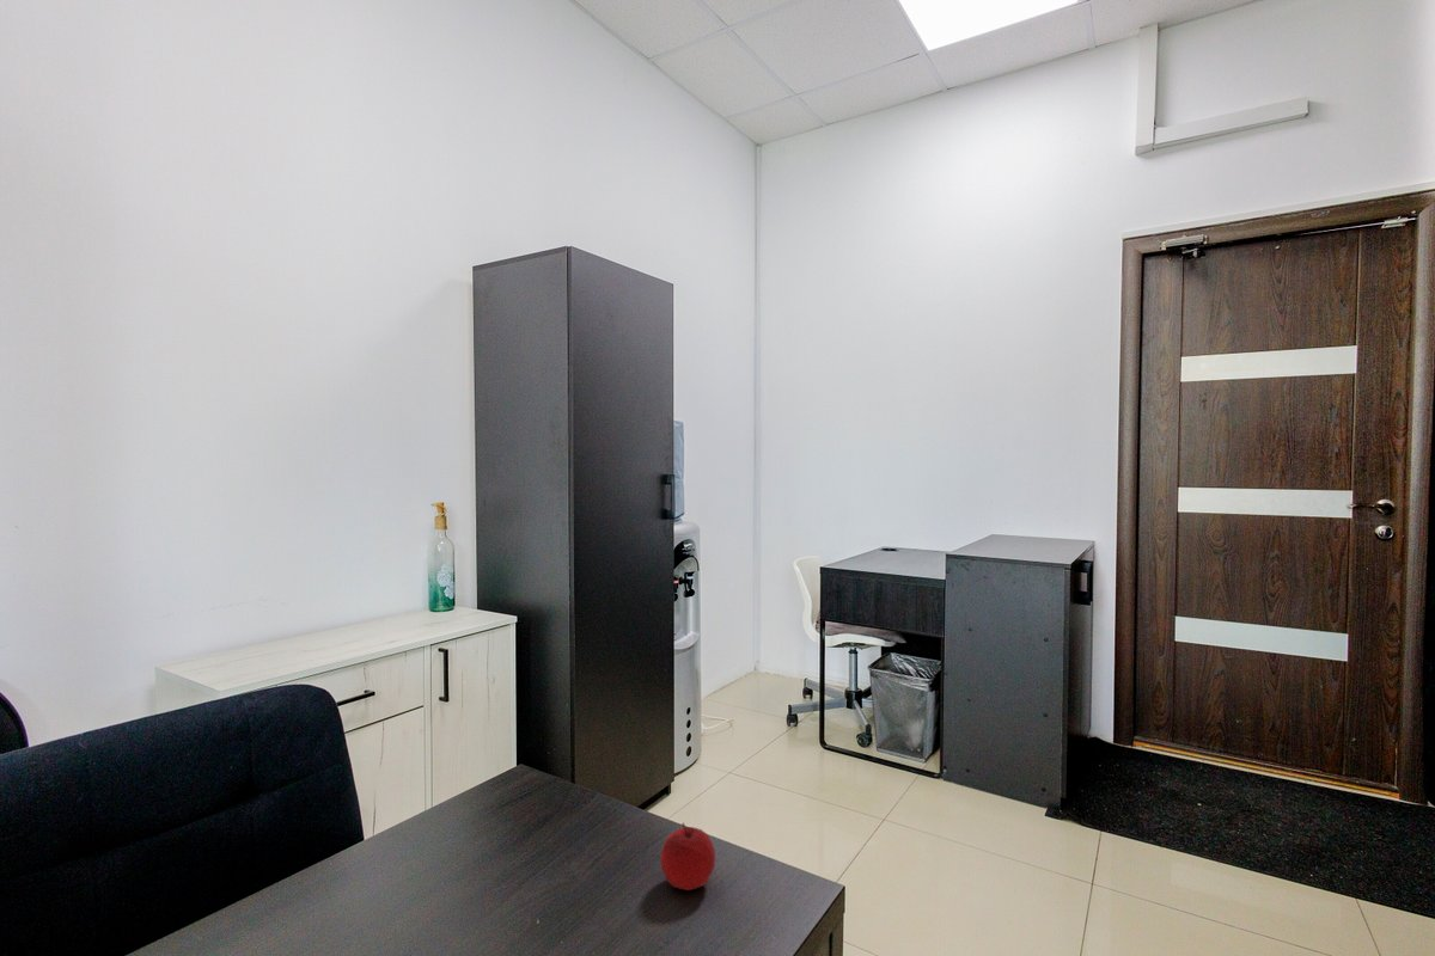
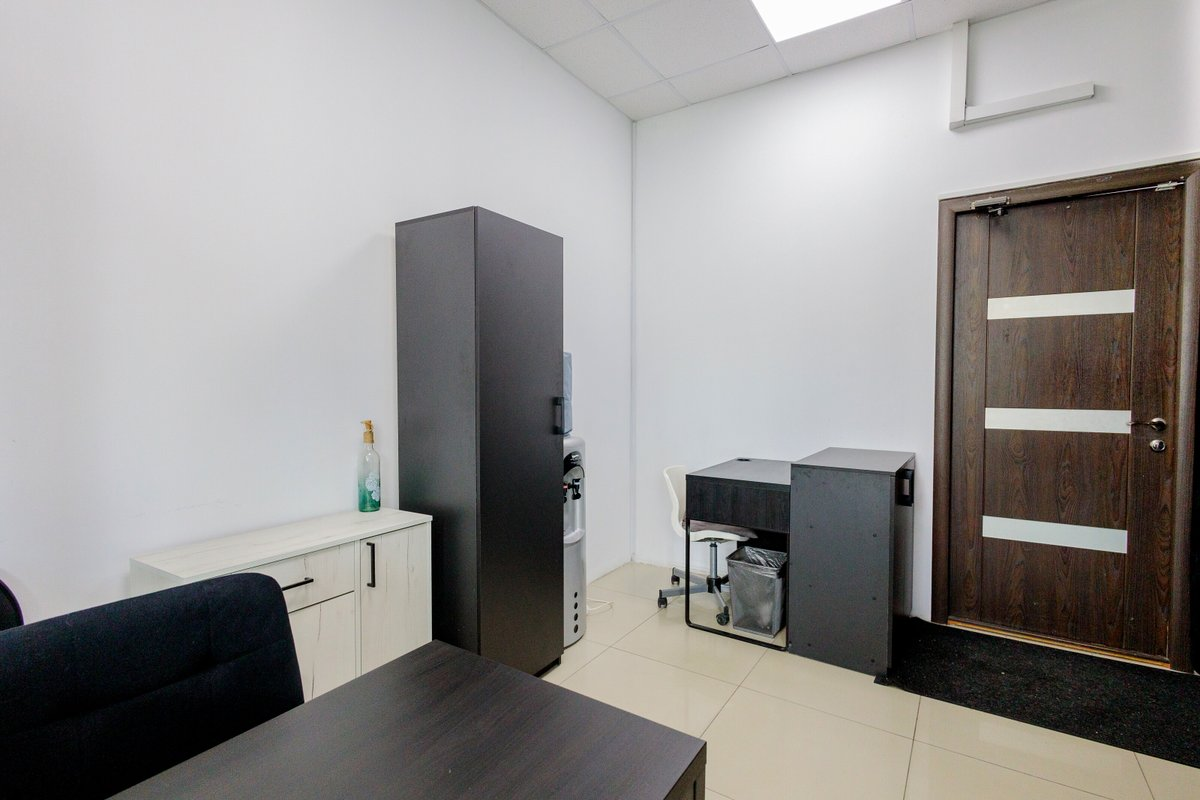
- apple (688, 852)
